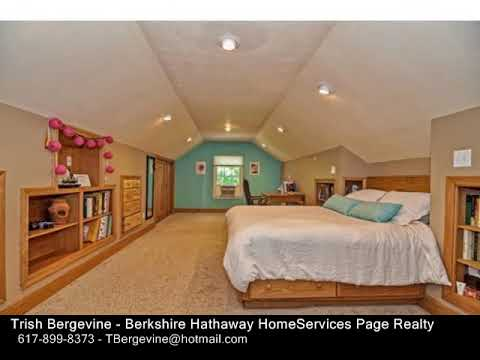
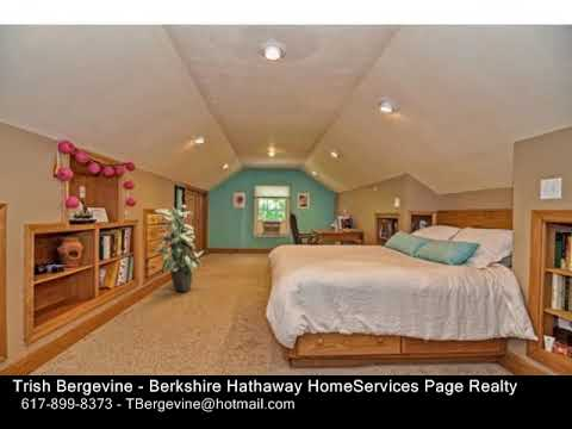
+ indoor plant (178, 248)
